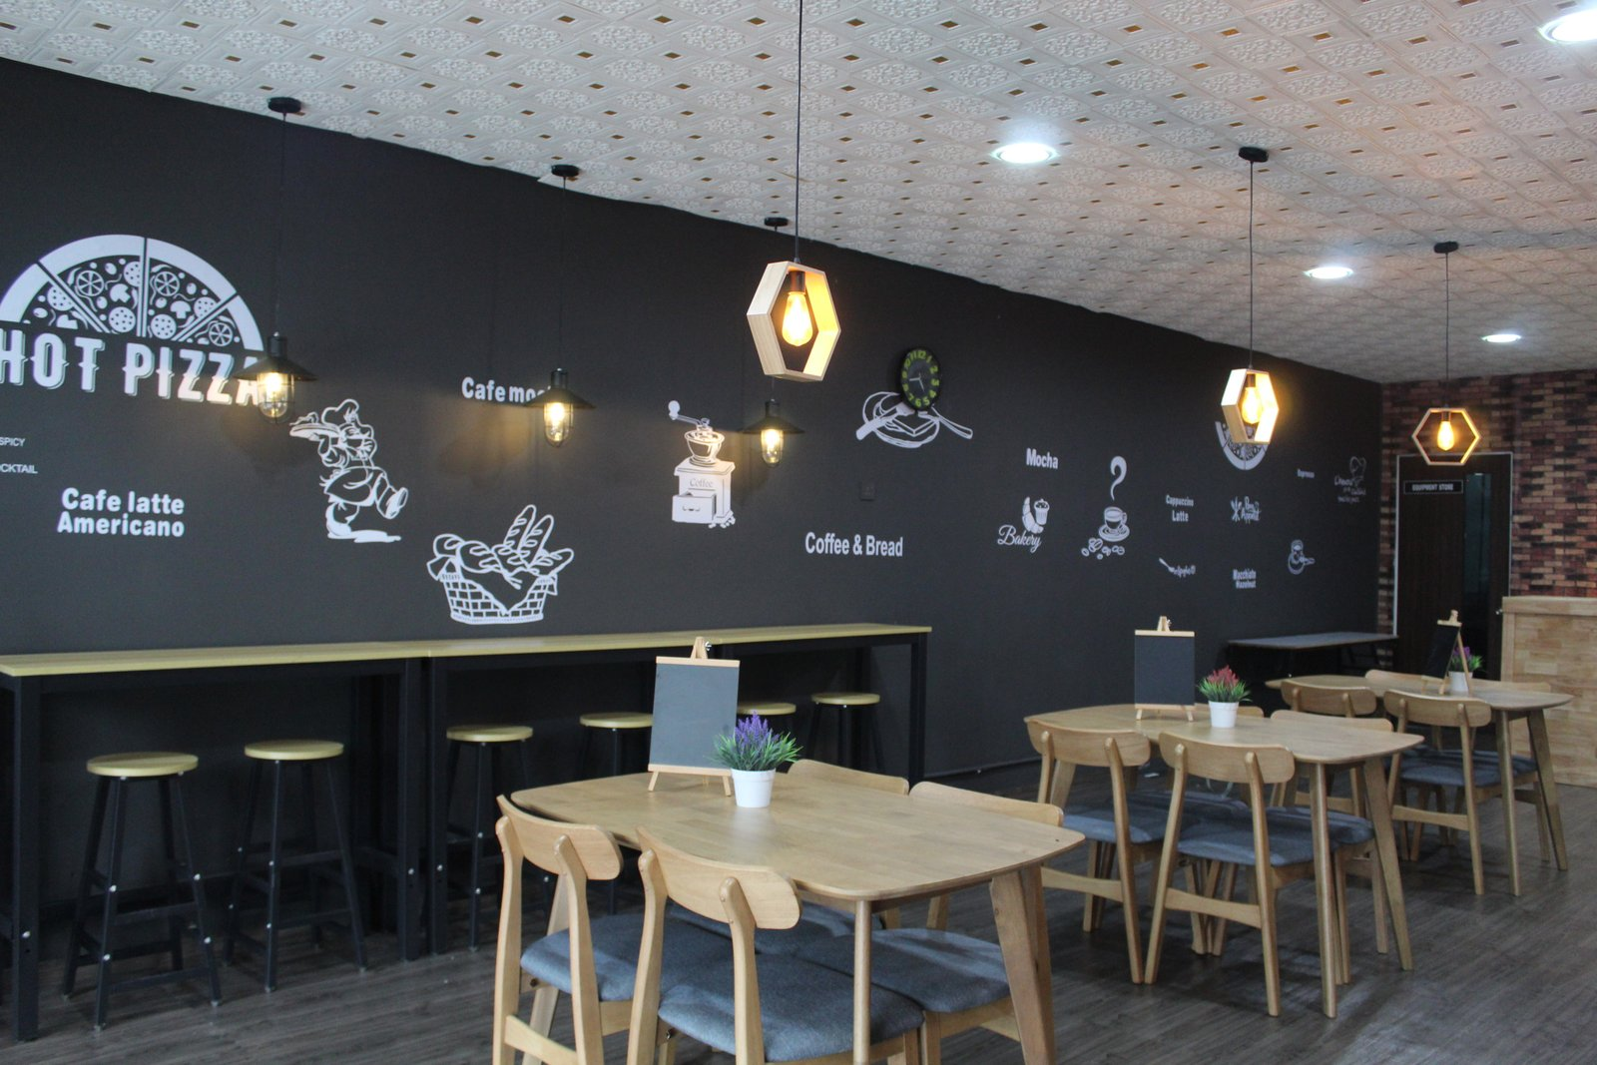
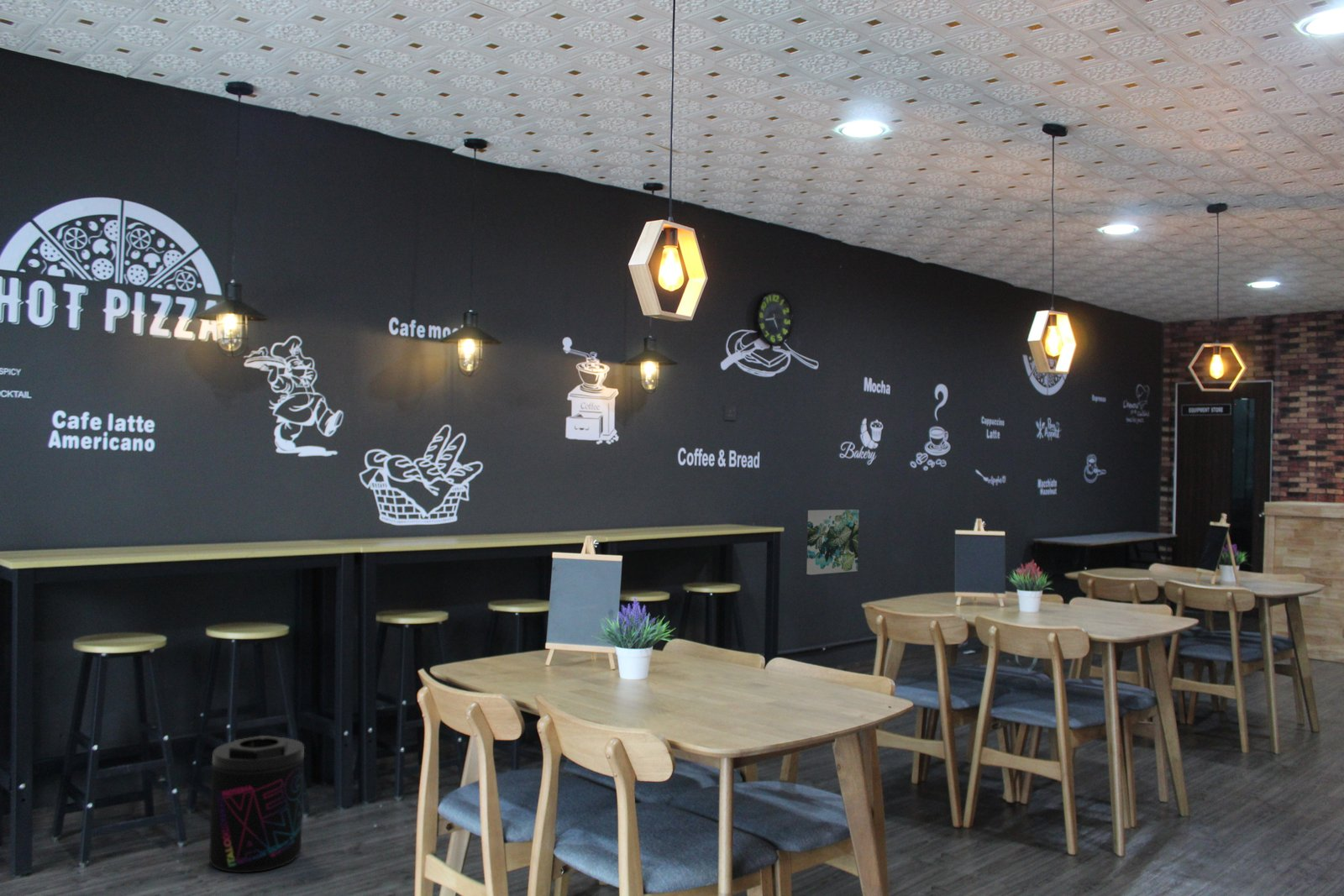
+ wall art (832, 541)
+ supplement container (257, 800)
